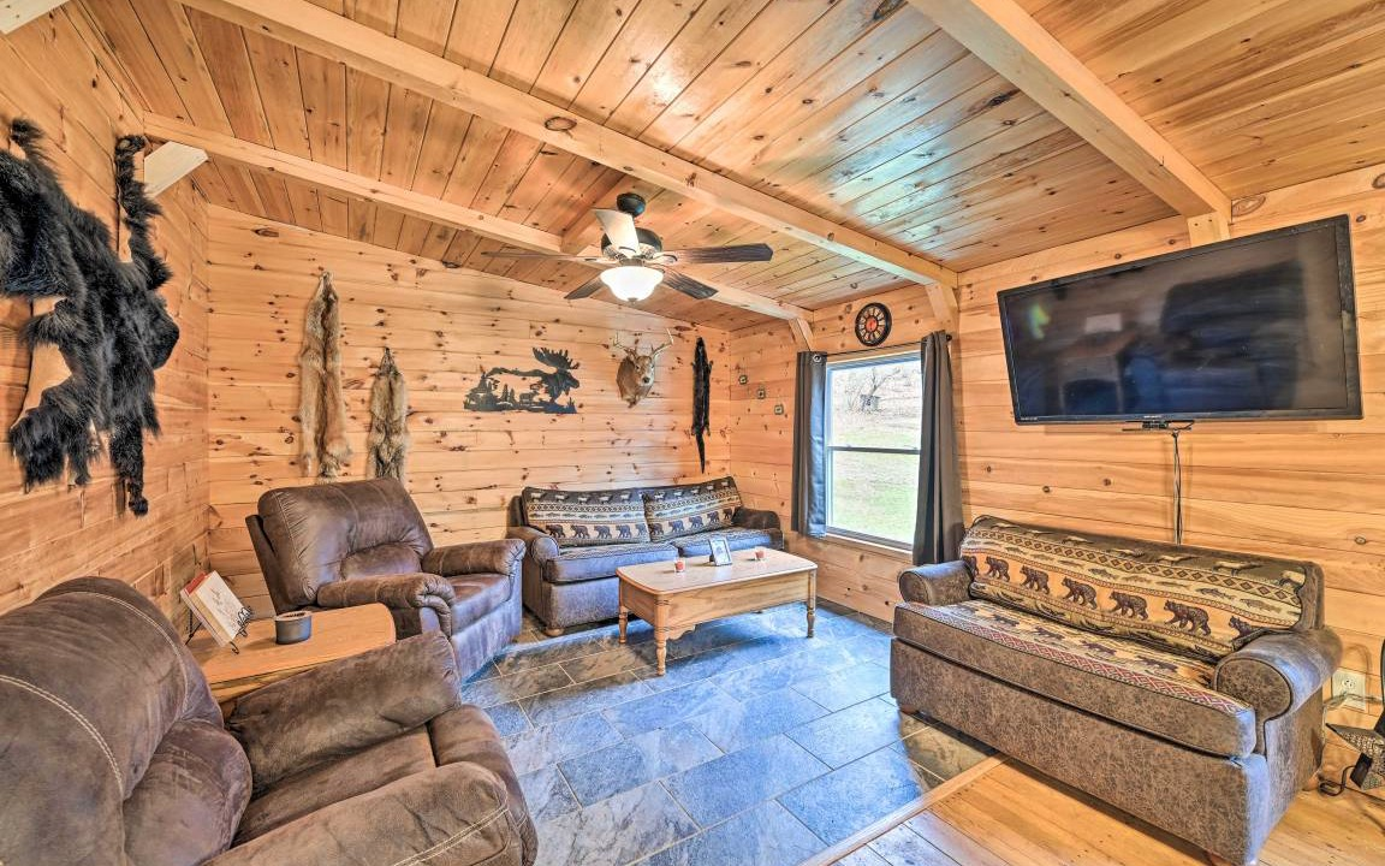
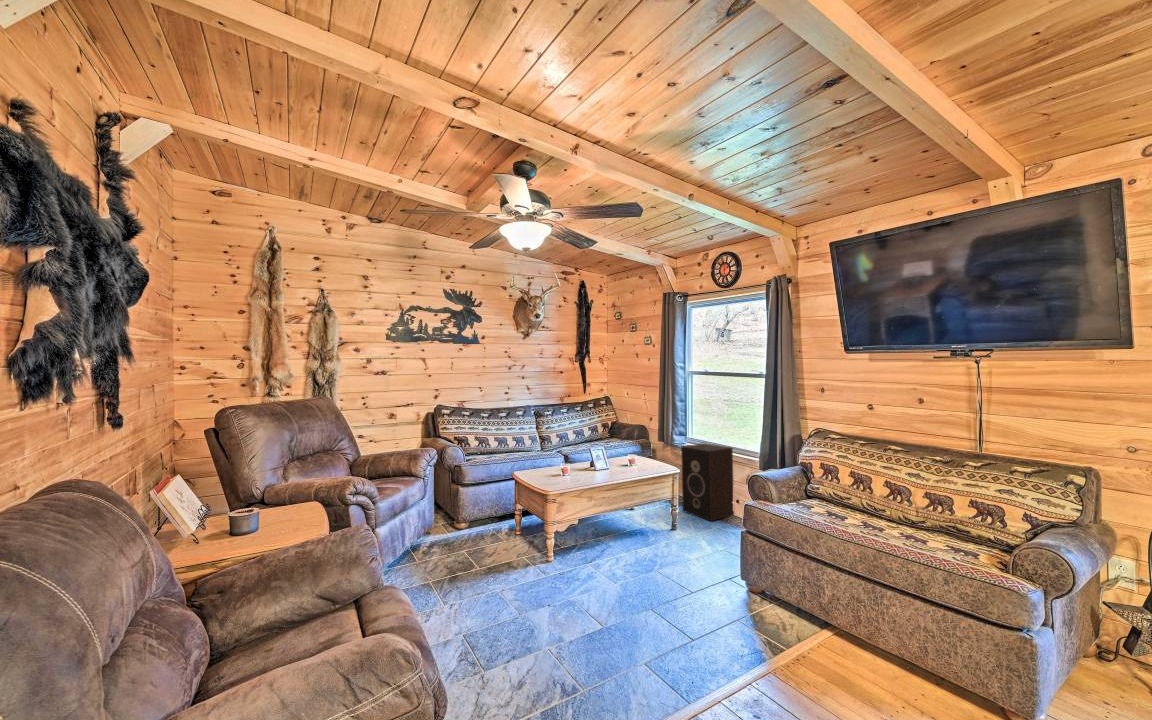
+ speaker (707, 480)
